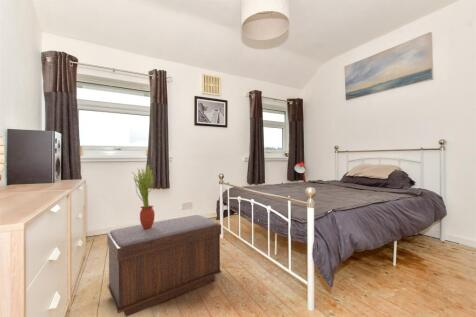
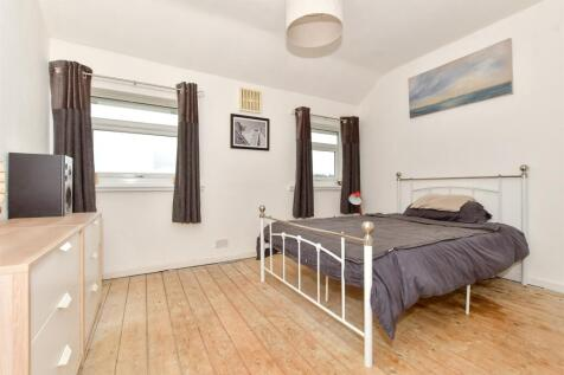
- potted plant (143, 196)
- bench (167, 255)
